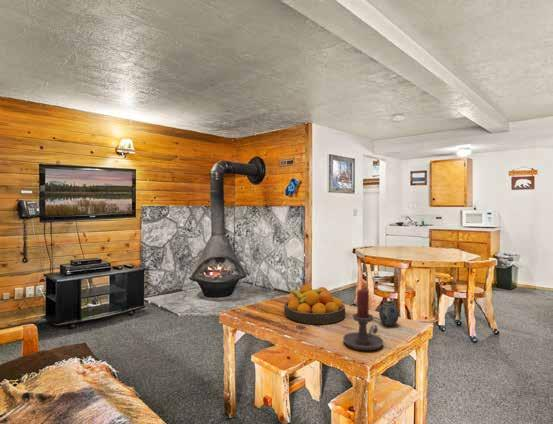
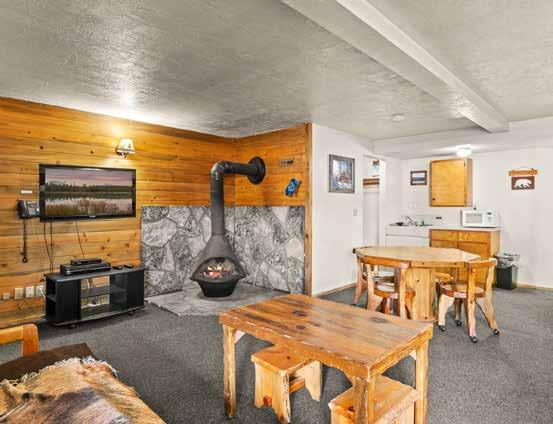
- fruit bowl (314, 300)
- teapot (388, 312)
- candle holder (365, 315)
